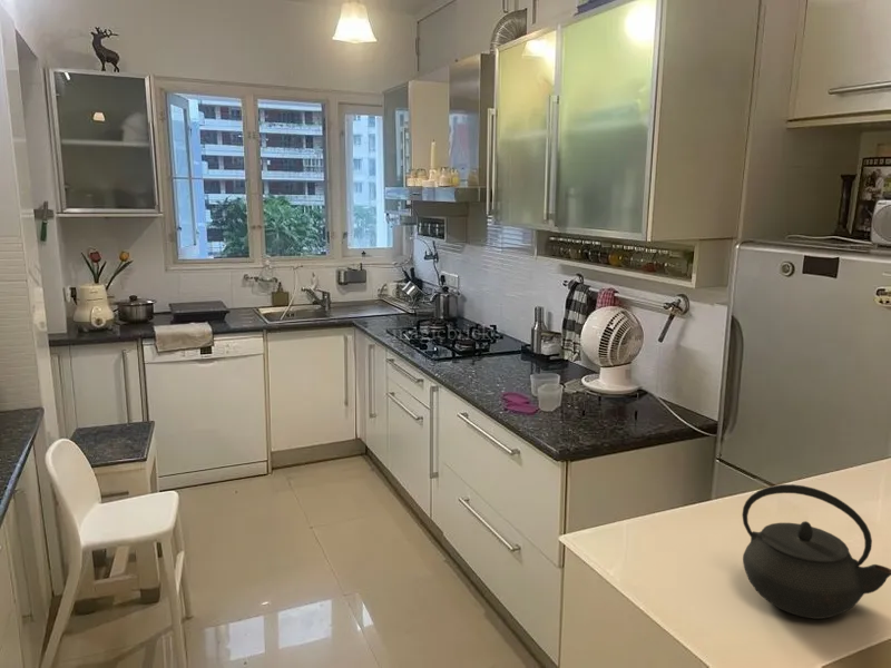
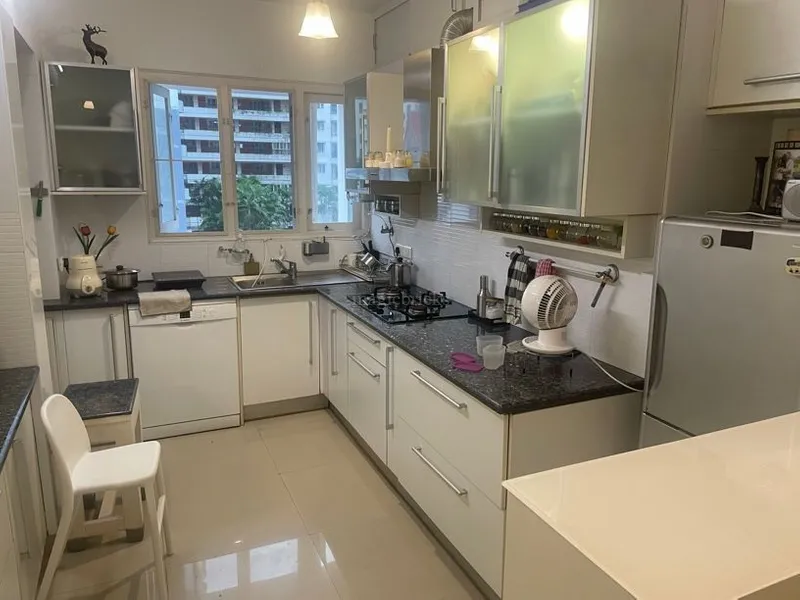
- kettle (812, 547)
